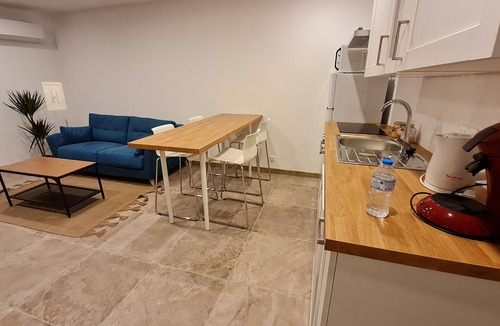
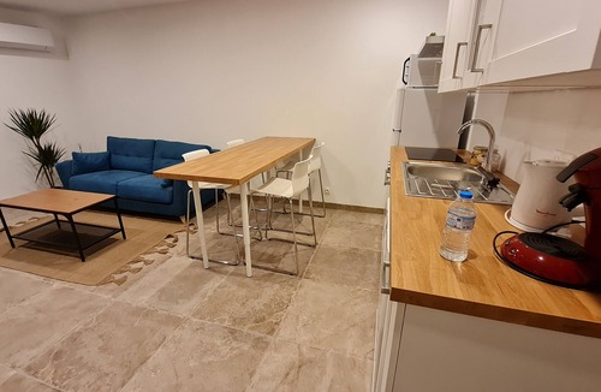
- wall art (54, 96)
